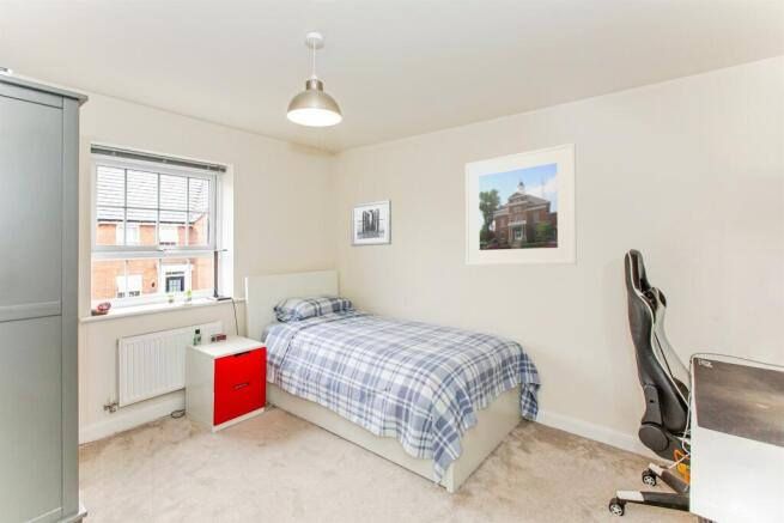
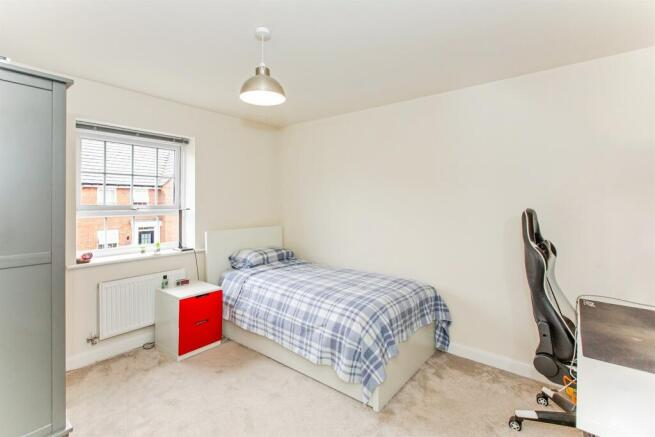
- wall art (370, 224)
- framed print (516, 209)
